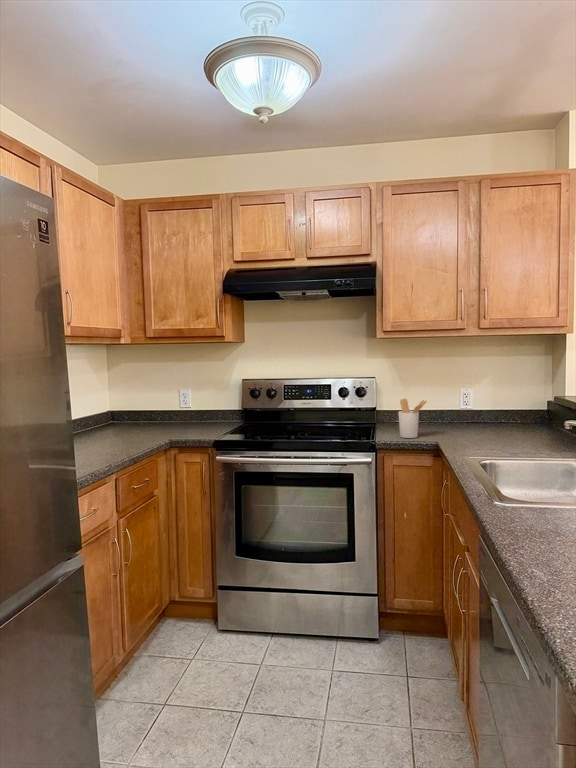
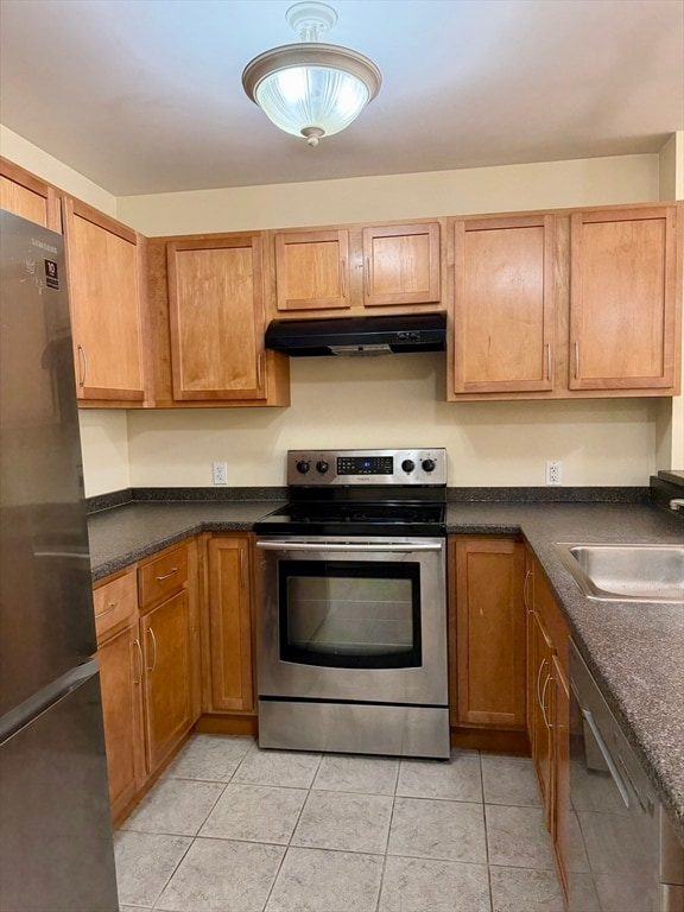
- utensil holder (413, 417)
